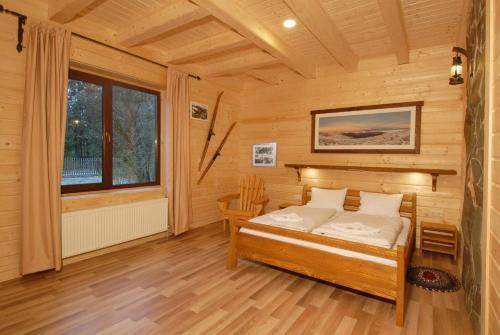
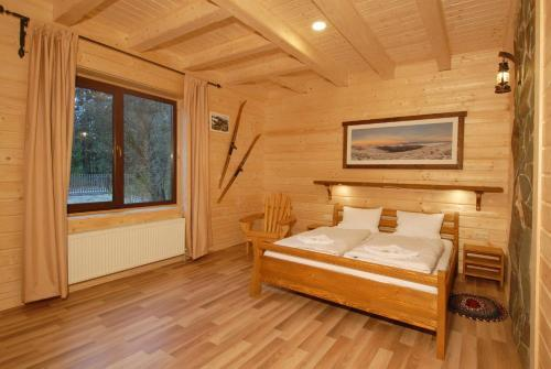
- wall art (263, 155)
